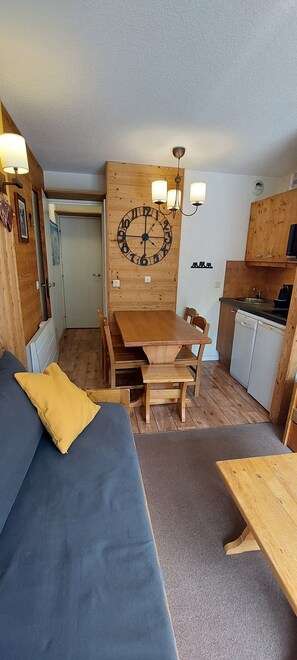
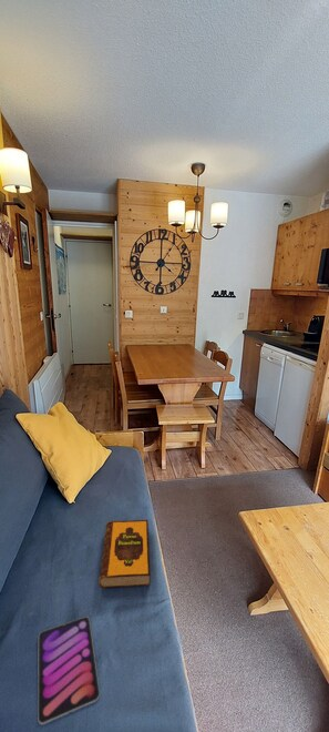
+ tablet (66, 663)
+ hardback book (125, 550)
